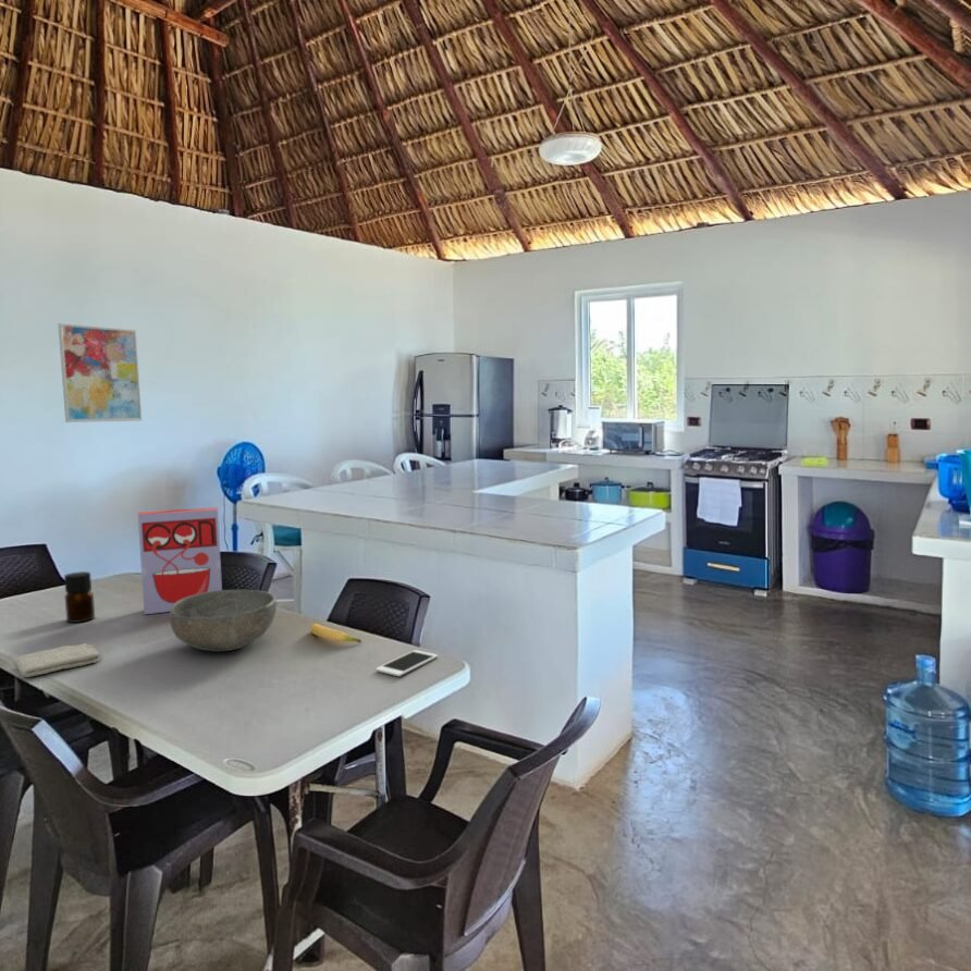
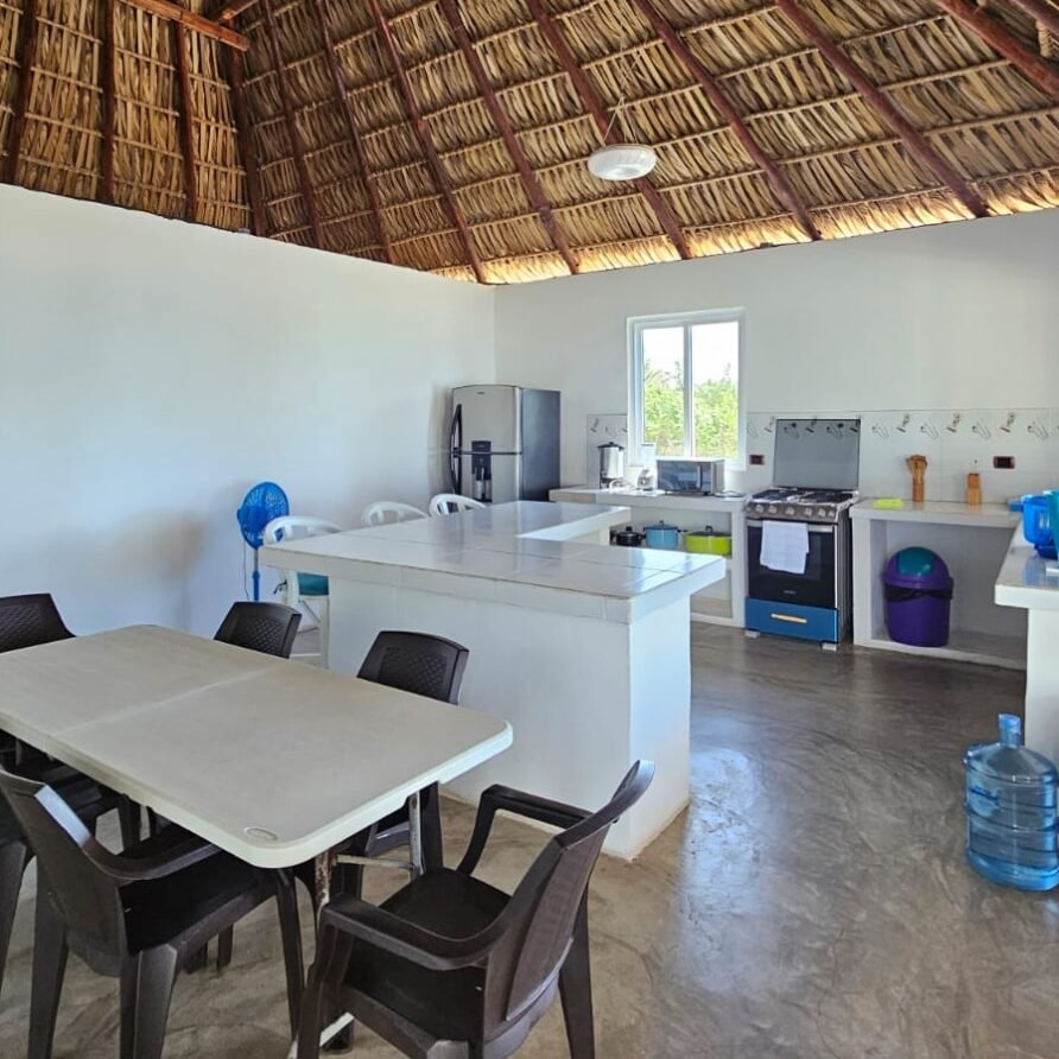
- wall art (101, 373)
- washcloth (58, 659)
- bottle (78, 597)
- bowl (224, 624)
- cereal box (181, 558)
- banana (331, 631)
- cell phone (407, 662)
